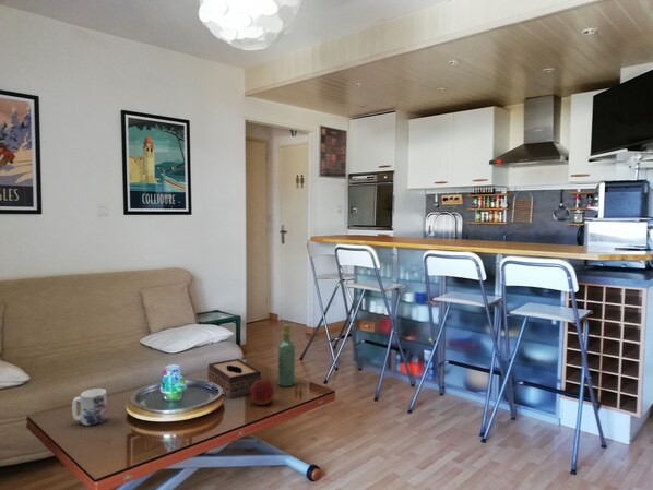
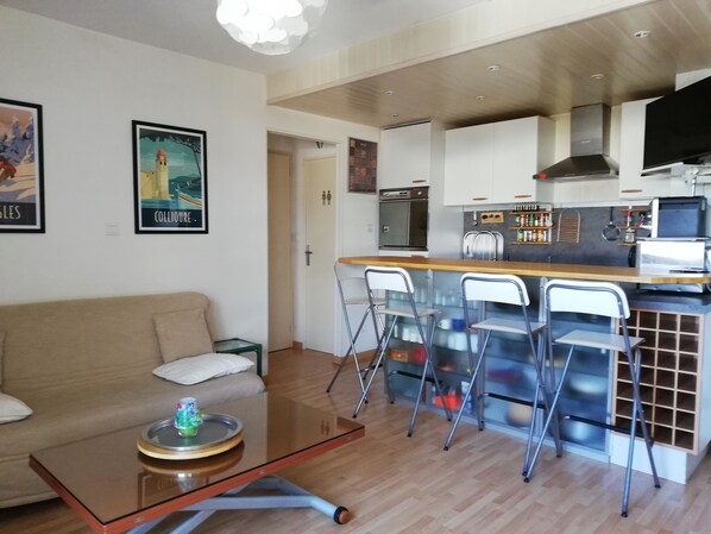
- mug (91, 407)
- tissue box (234, 378)
- apple (262, 392)
- wine bottle (286, 354)
